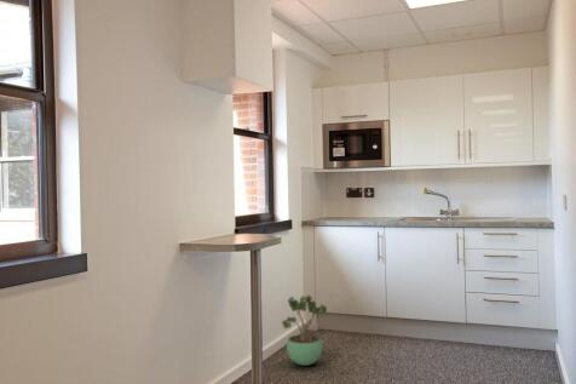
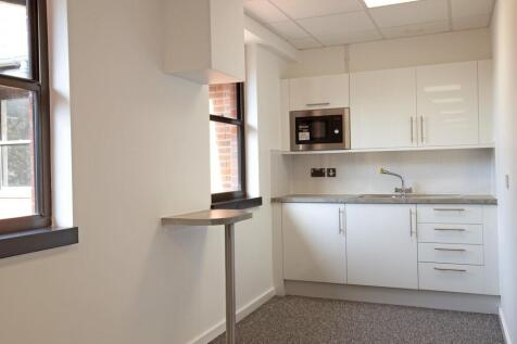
- potted plant (305, 328)
